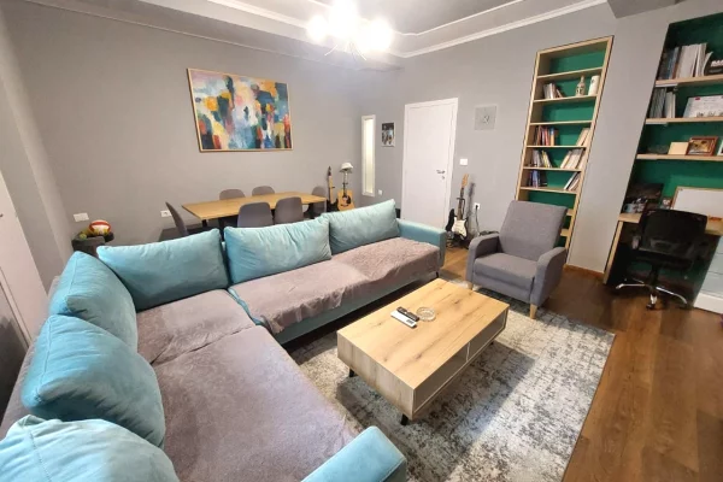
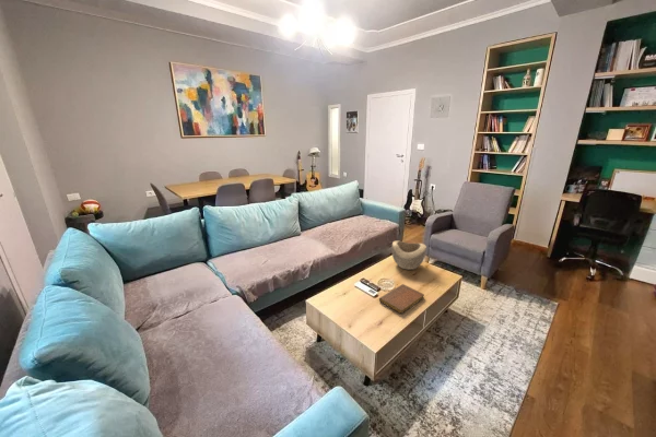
+ notebook (401, 297)
+ decorative bowl (408, 255)
